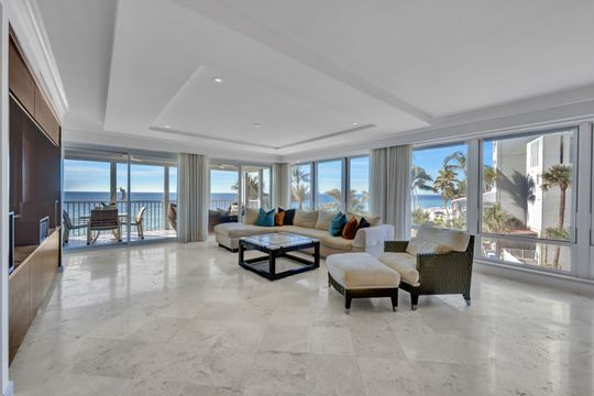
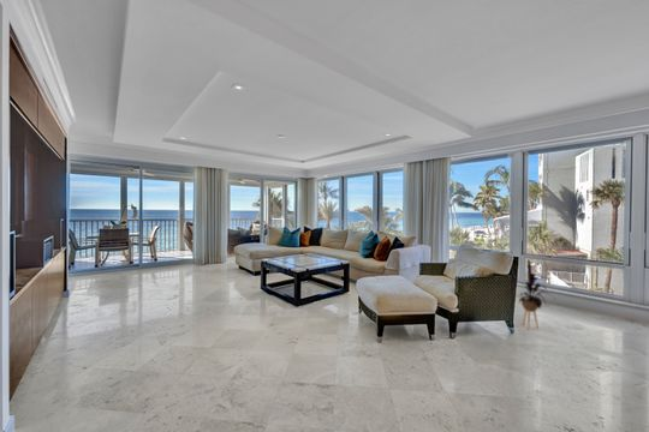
+ house plant (532, 293)
